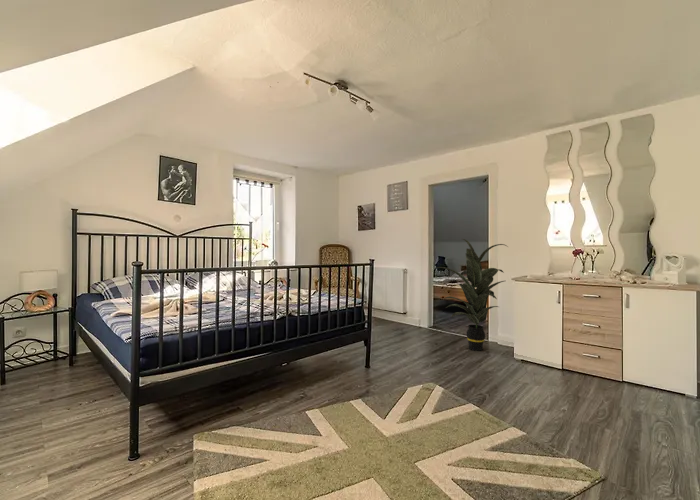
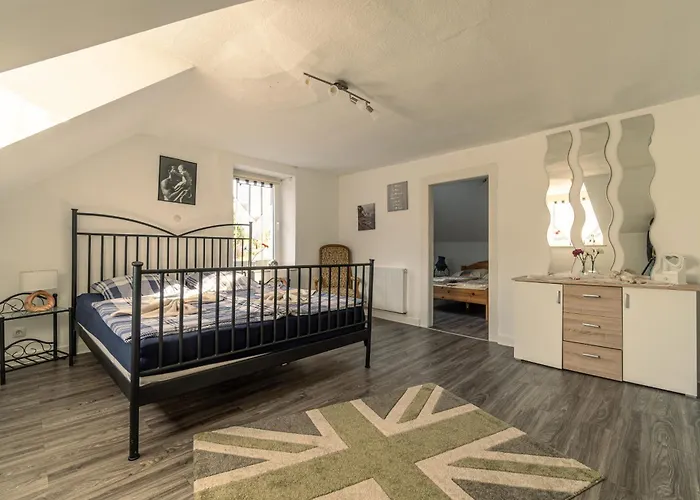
- indoor plant (473, 293)
